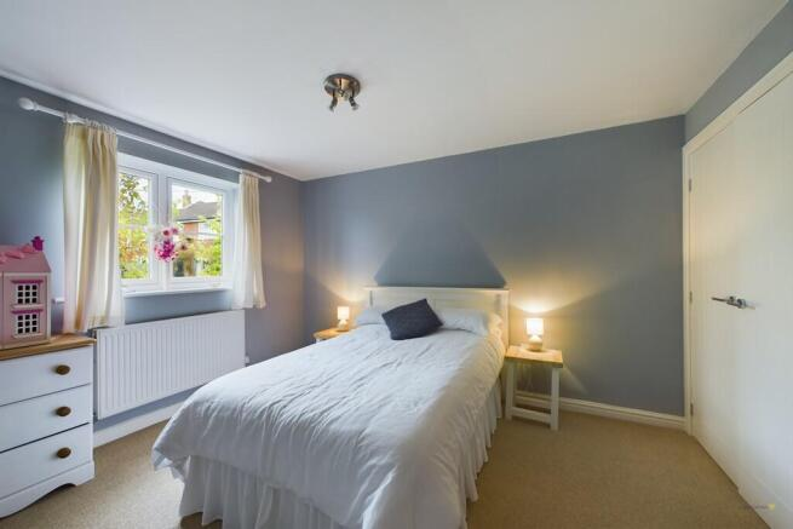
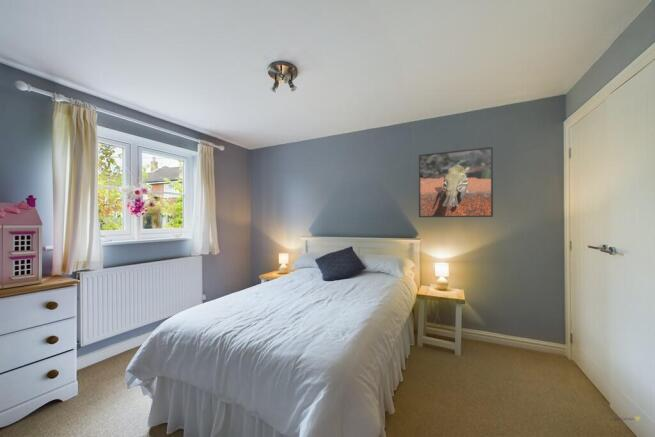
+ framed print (453, 184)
